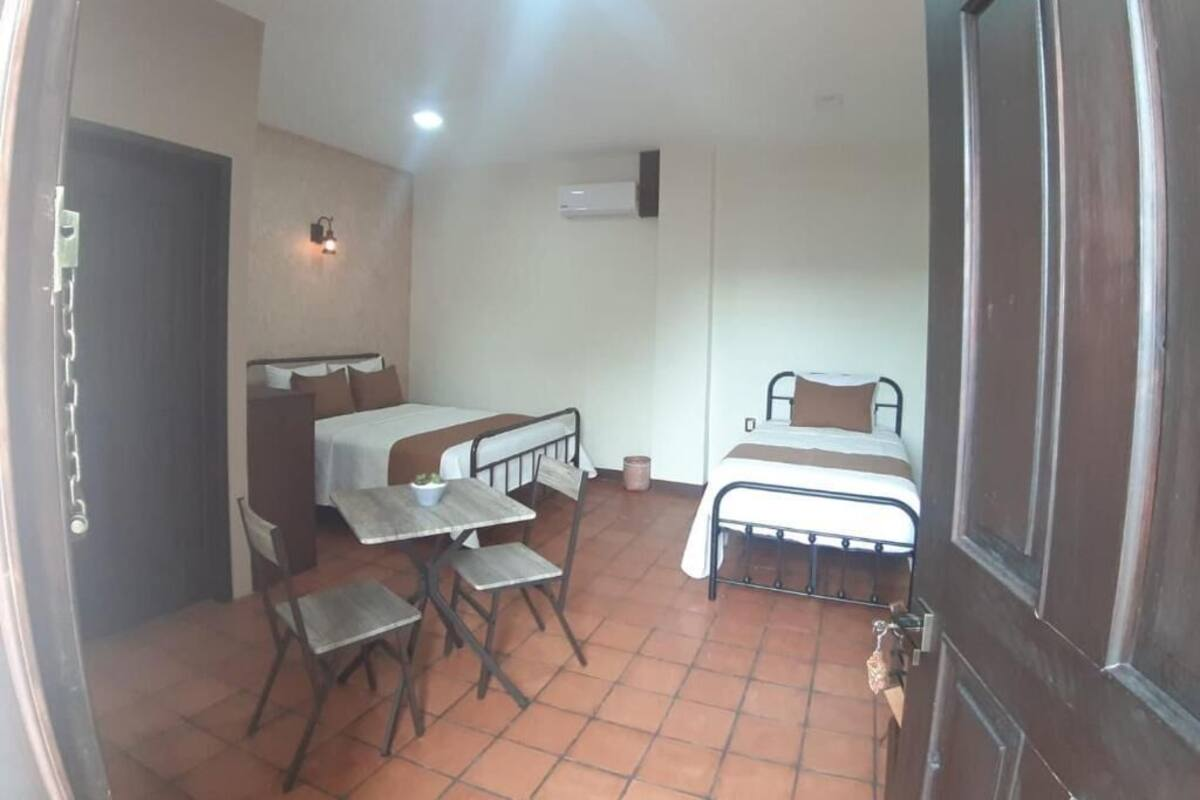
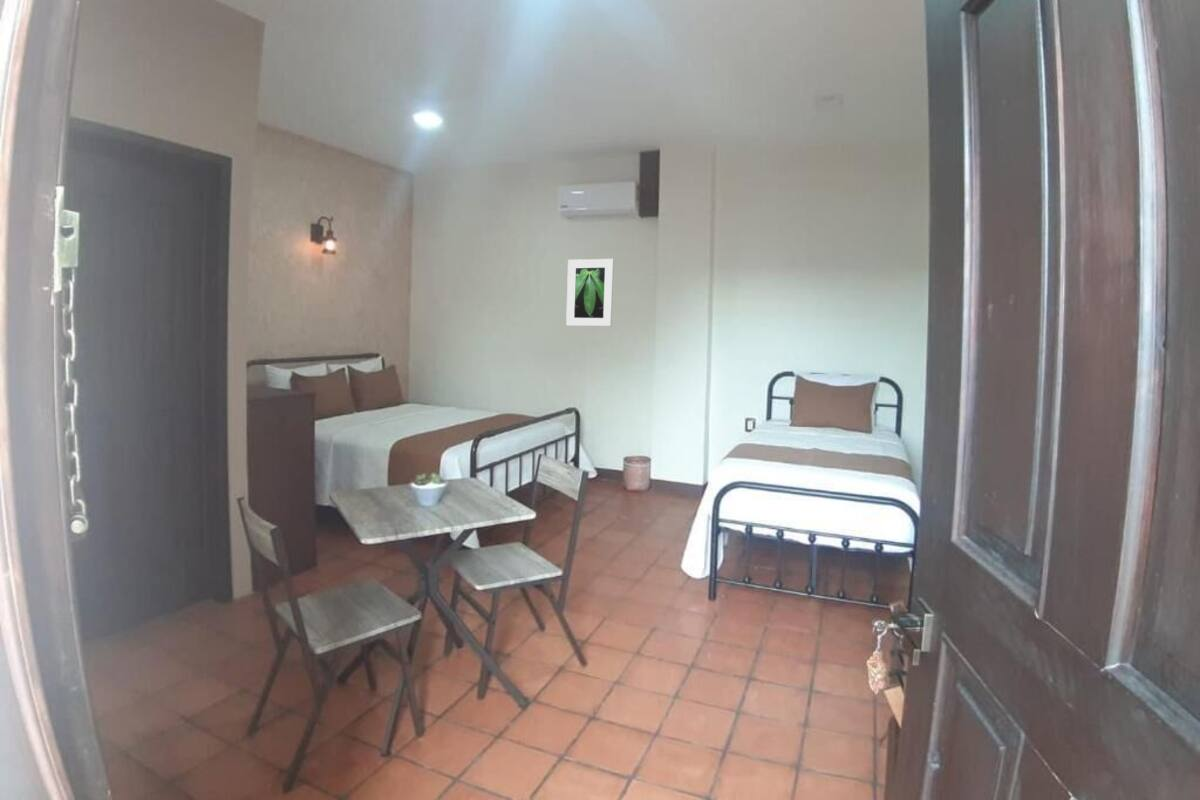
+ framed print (589, 292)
